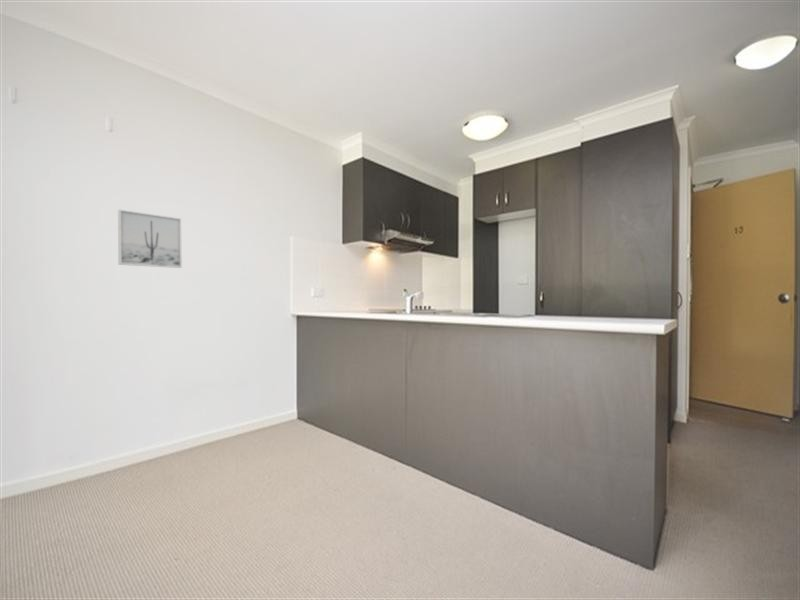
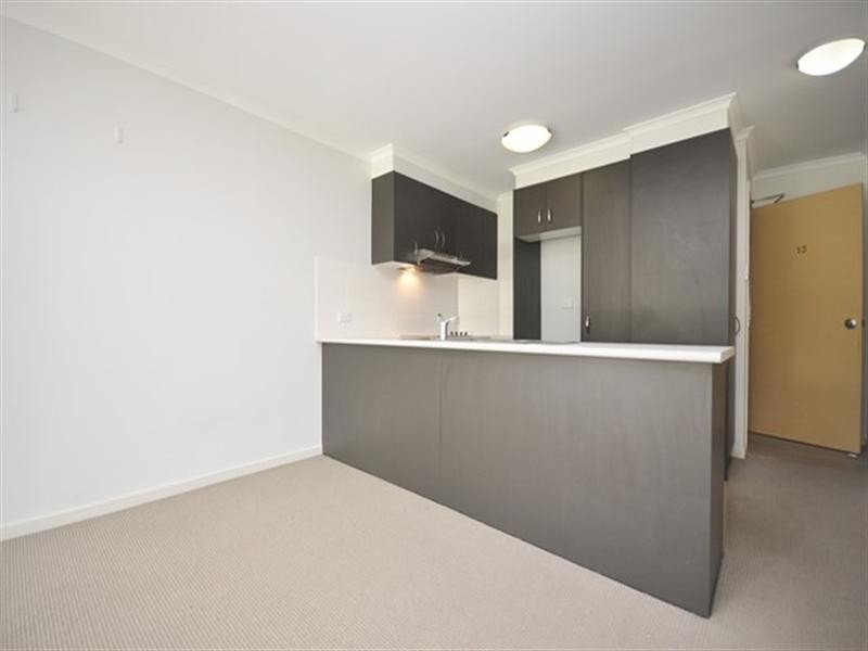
- wall art (151, 240)
